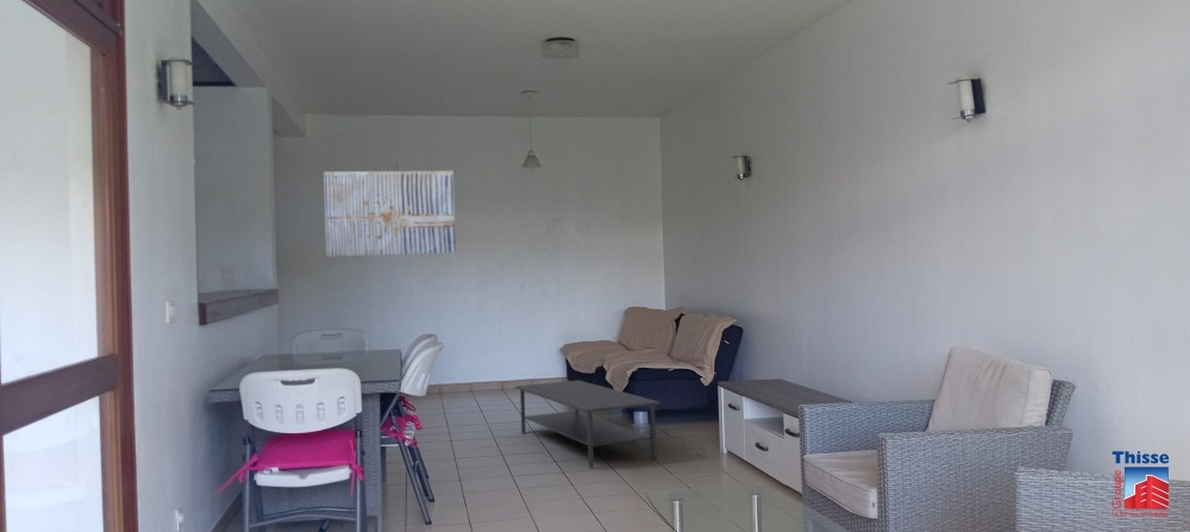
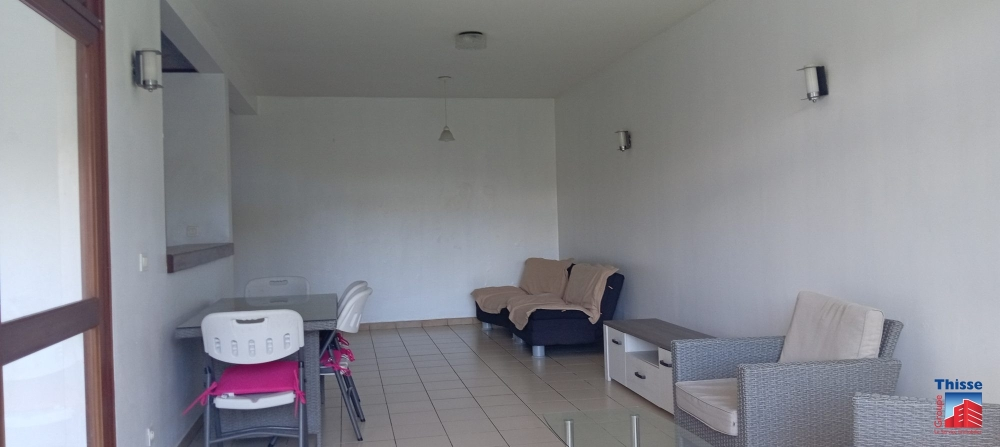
- coffee table (582, 419)
- wall art (390, 213)
